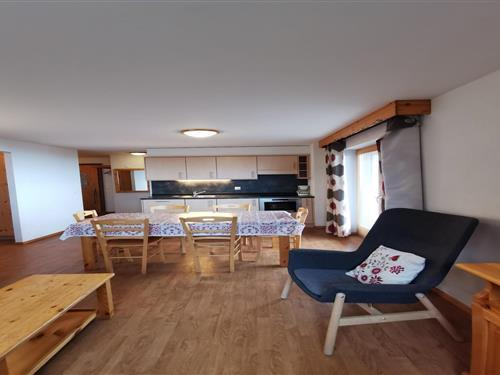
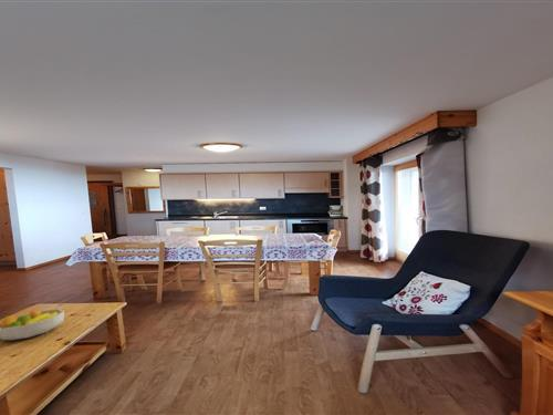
+ fruit bowl (31, 322)
